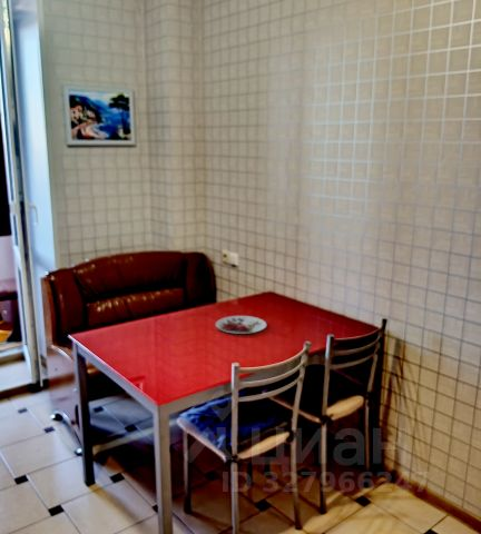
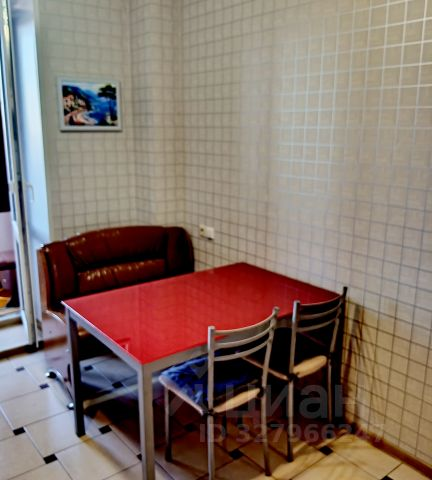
- plate (240, 324)
